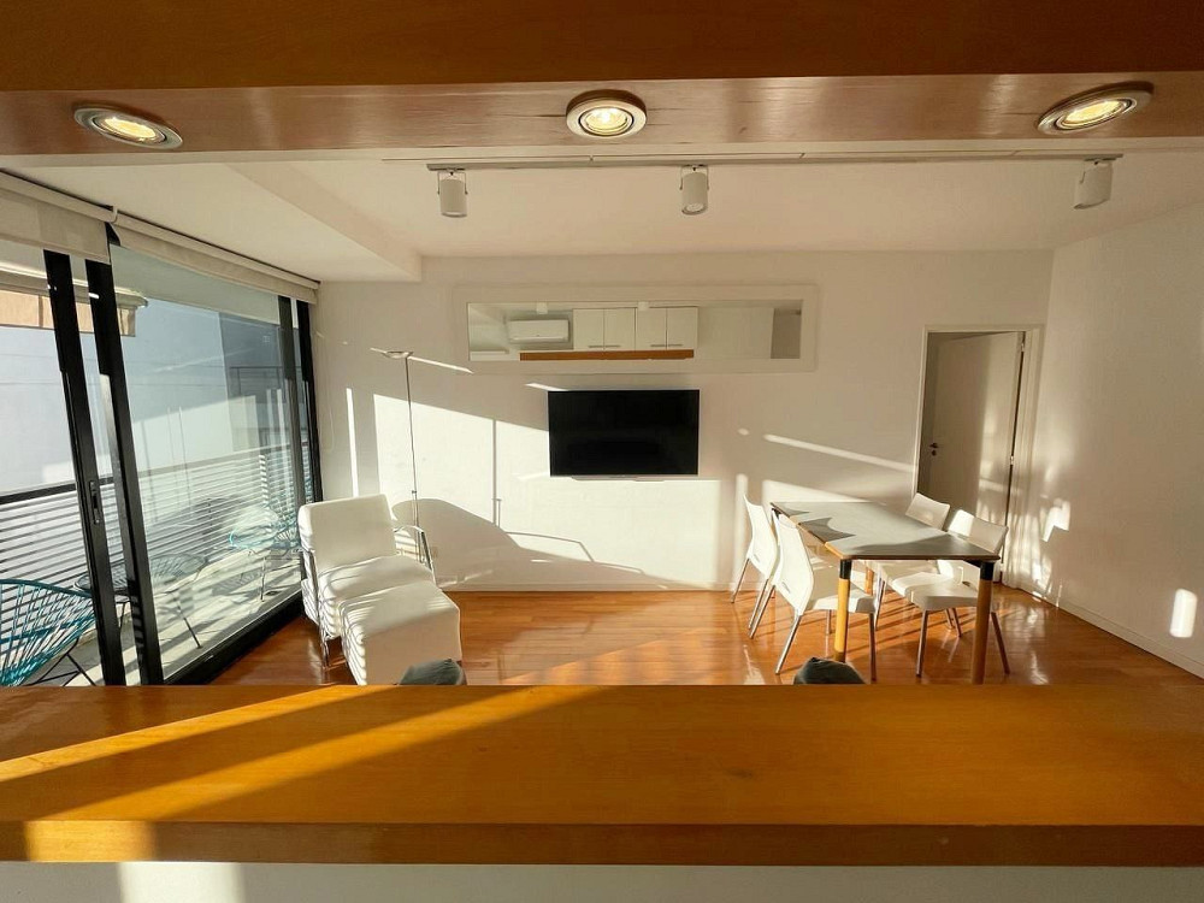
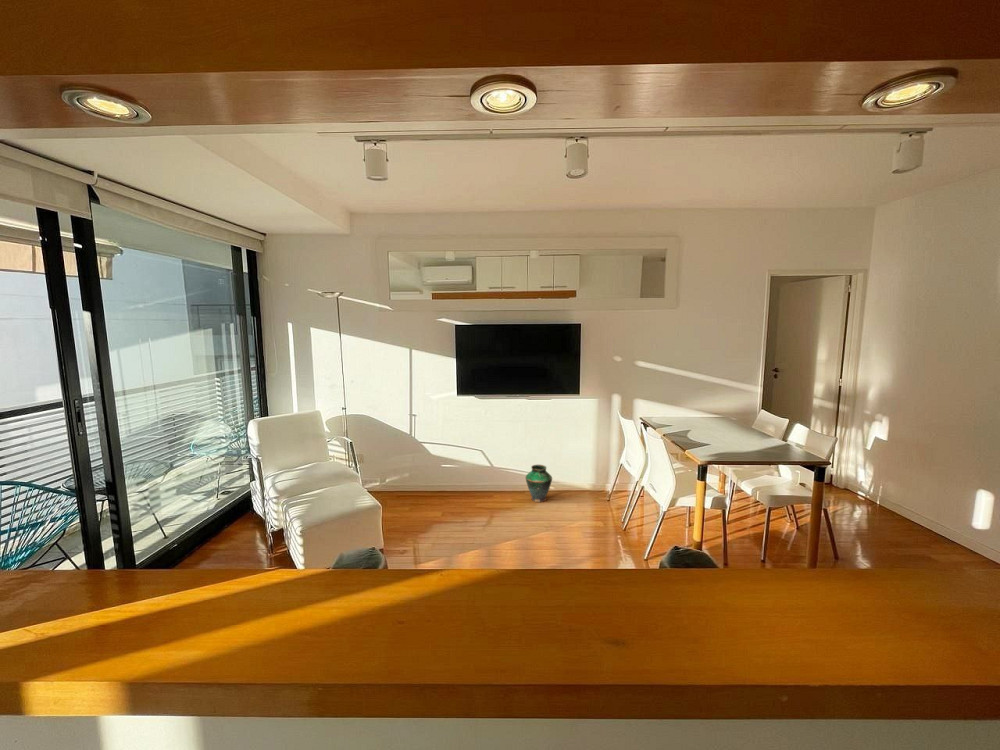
+ vase (538, 482)
